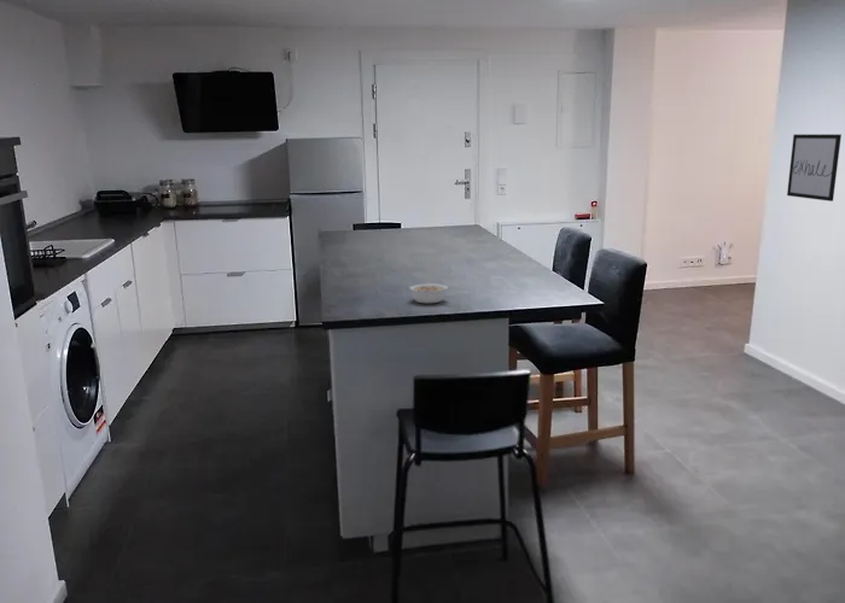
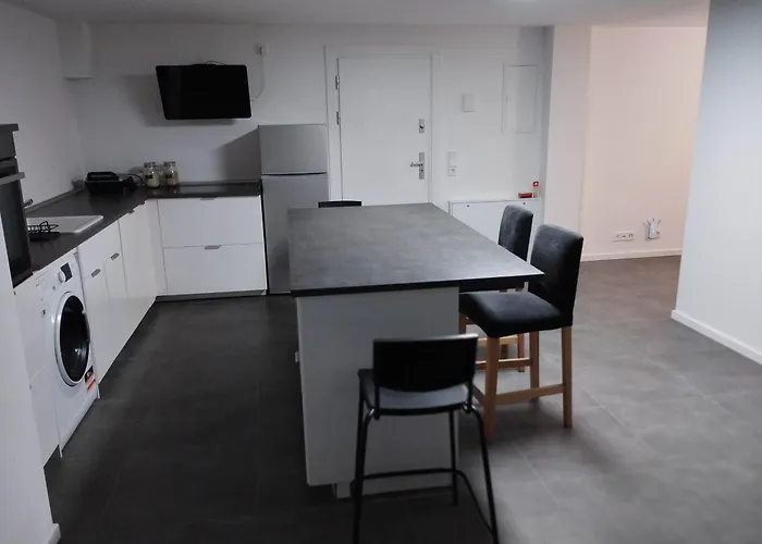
- legume (430, 292)
- wall art (812, 166)
